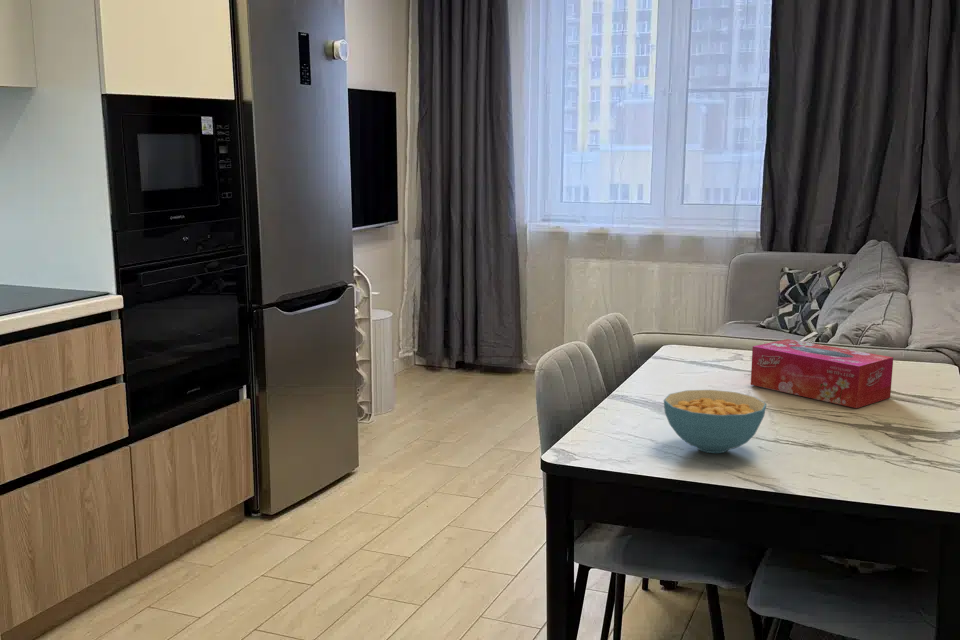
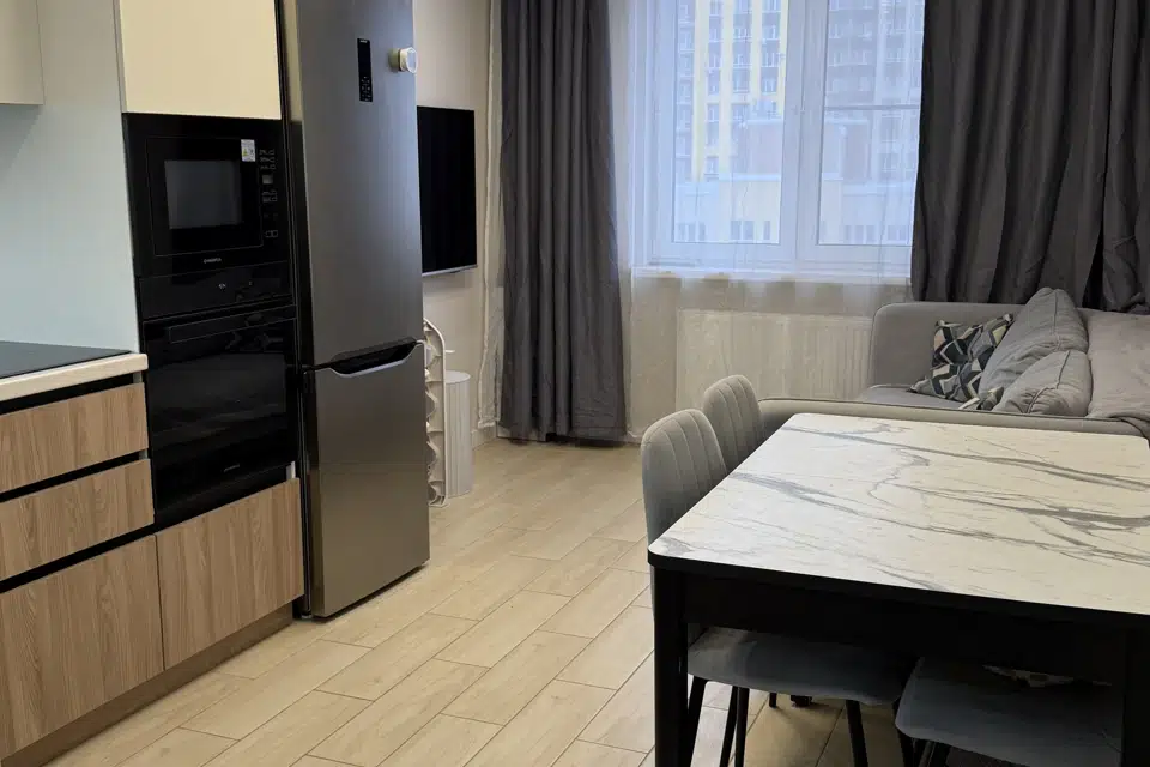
- tissue box (819, 371)
- cereal bowl (713, 425)
